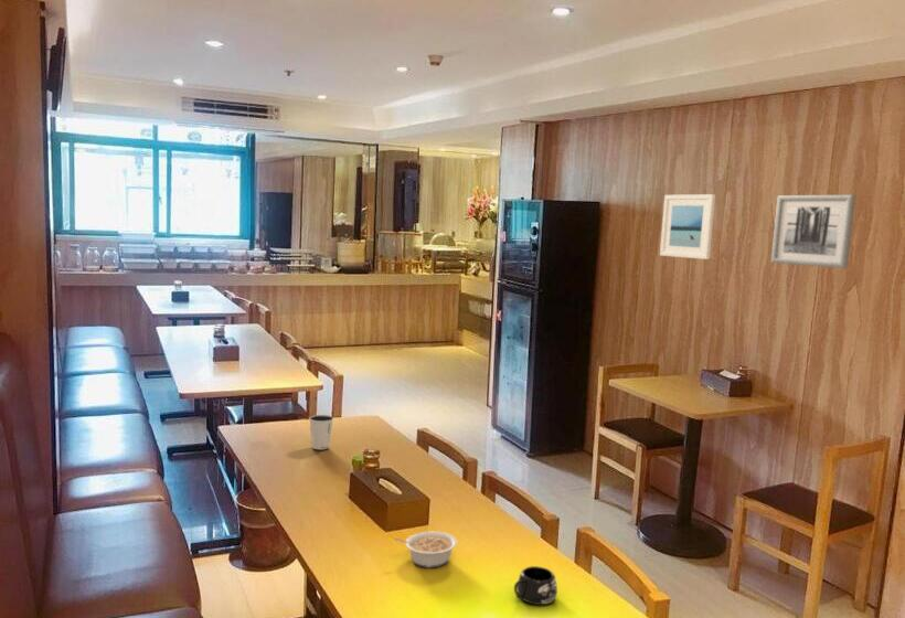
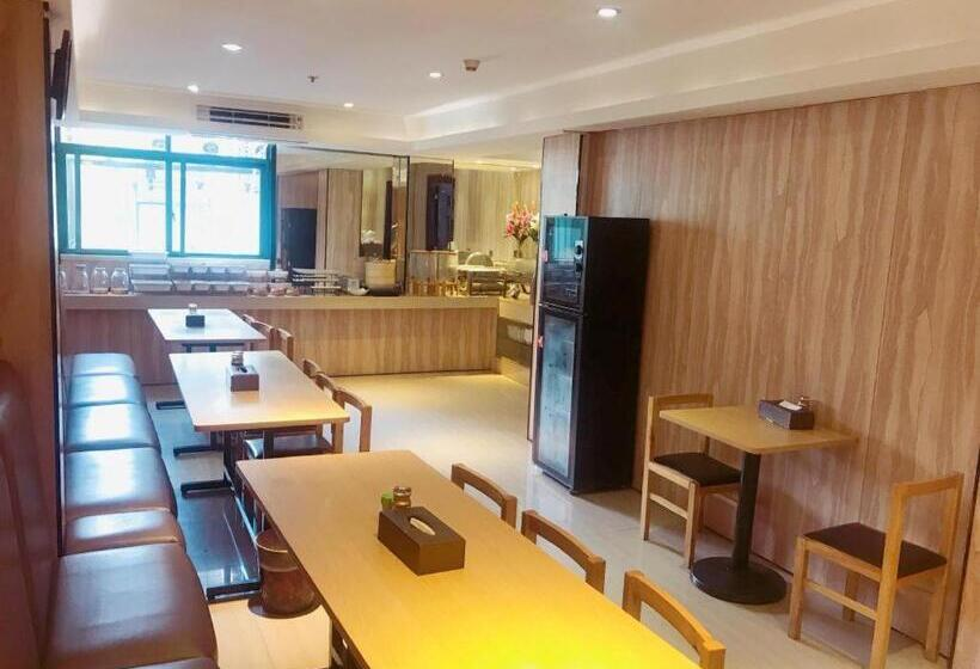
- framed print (686, 226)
- mug (533, 586)
- wall art (811, 230)
- dixie cup (320, 433)
- legume (429, 548)
